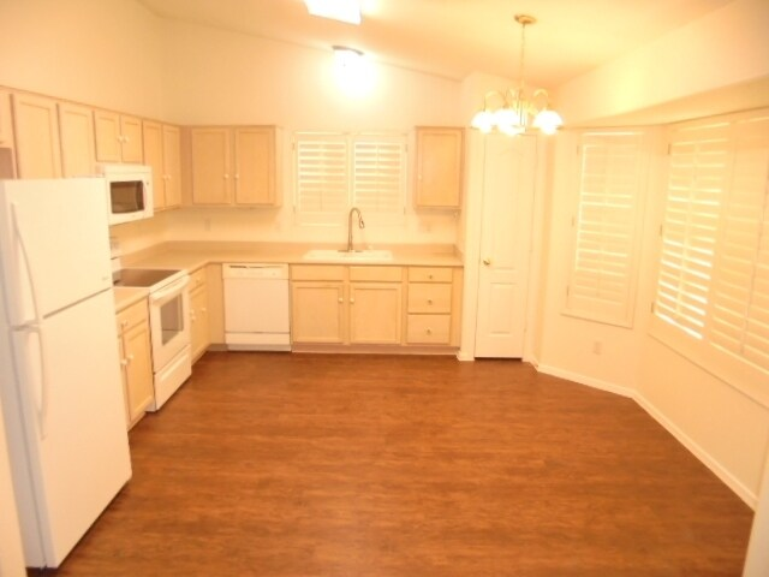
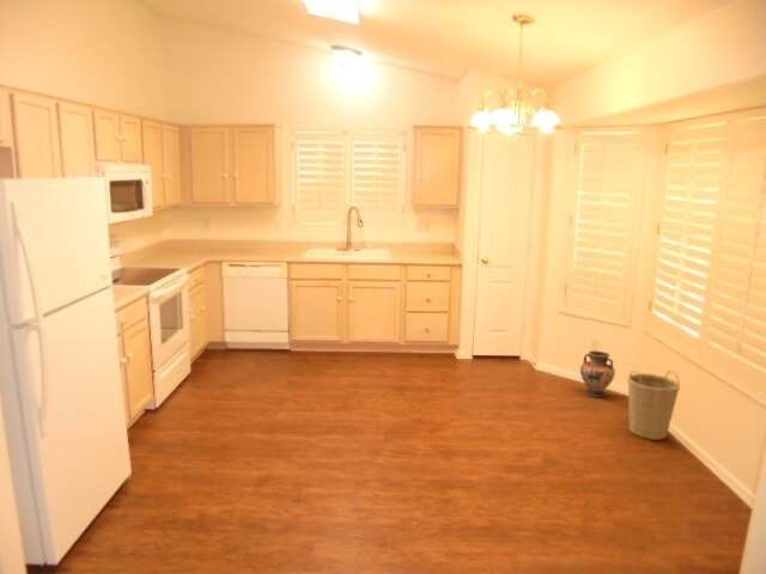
+ basket (651, 402)
+ vase (596, 373)
